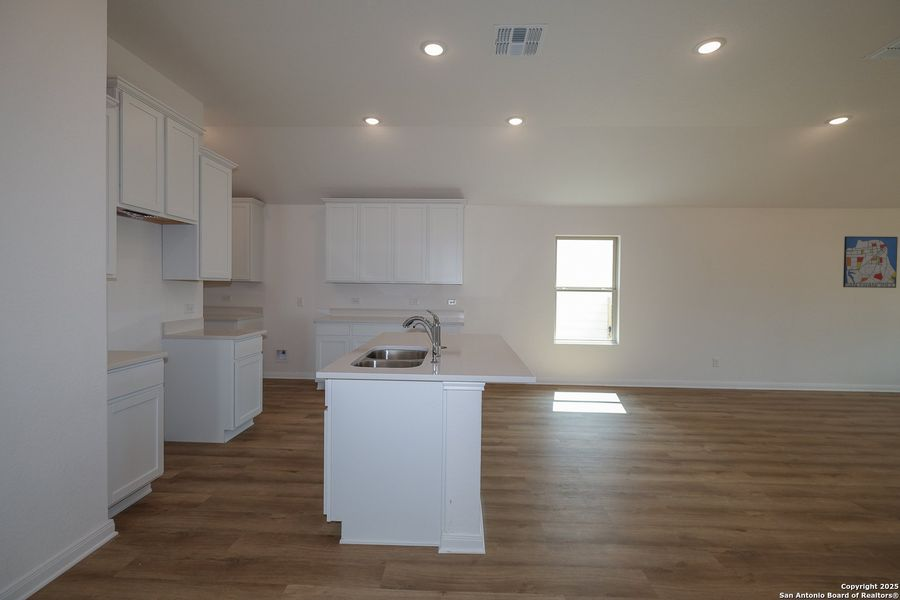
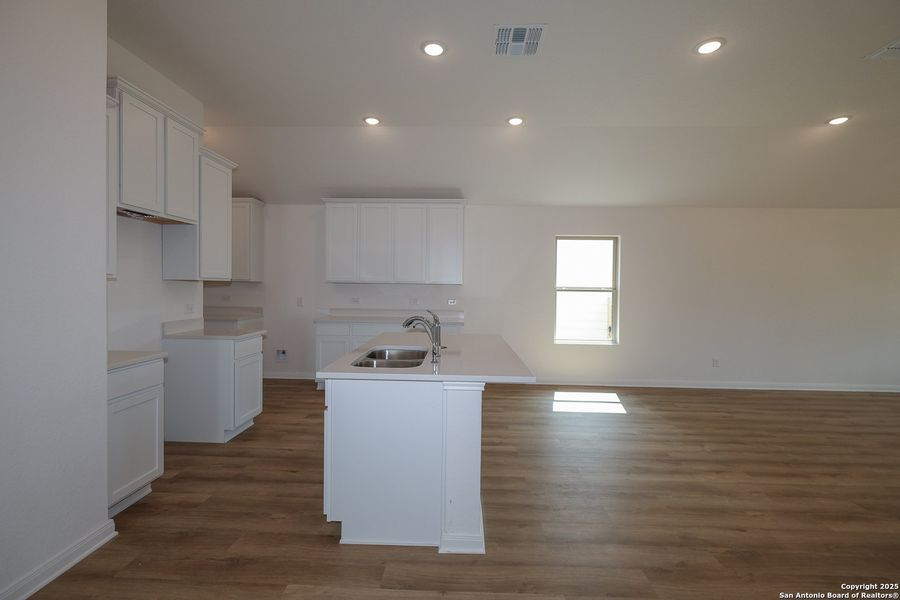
- wall art (870, 262)
